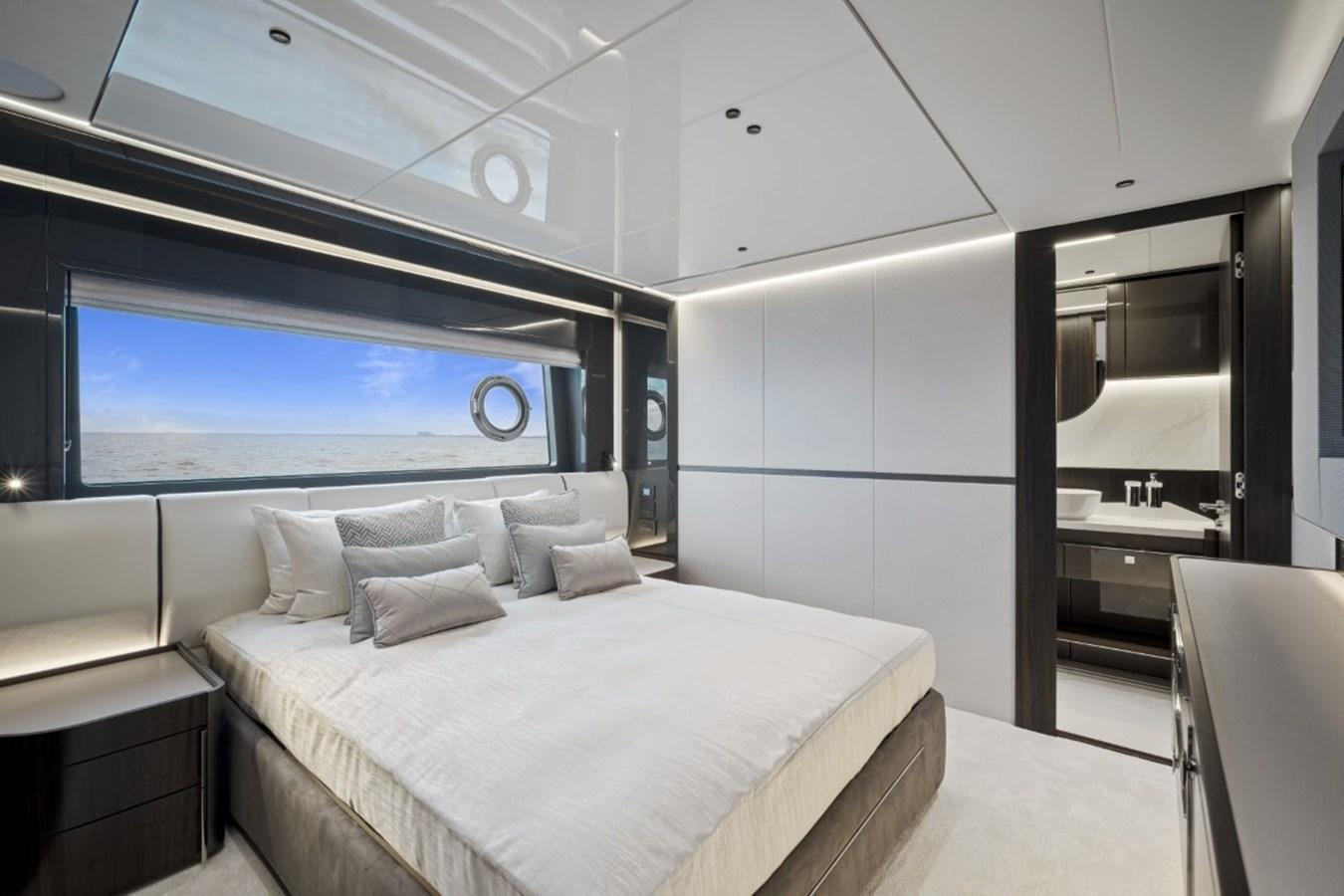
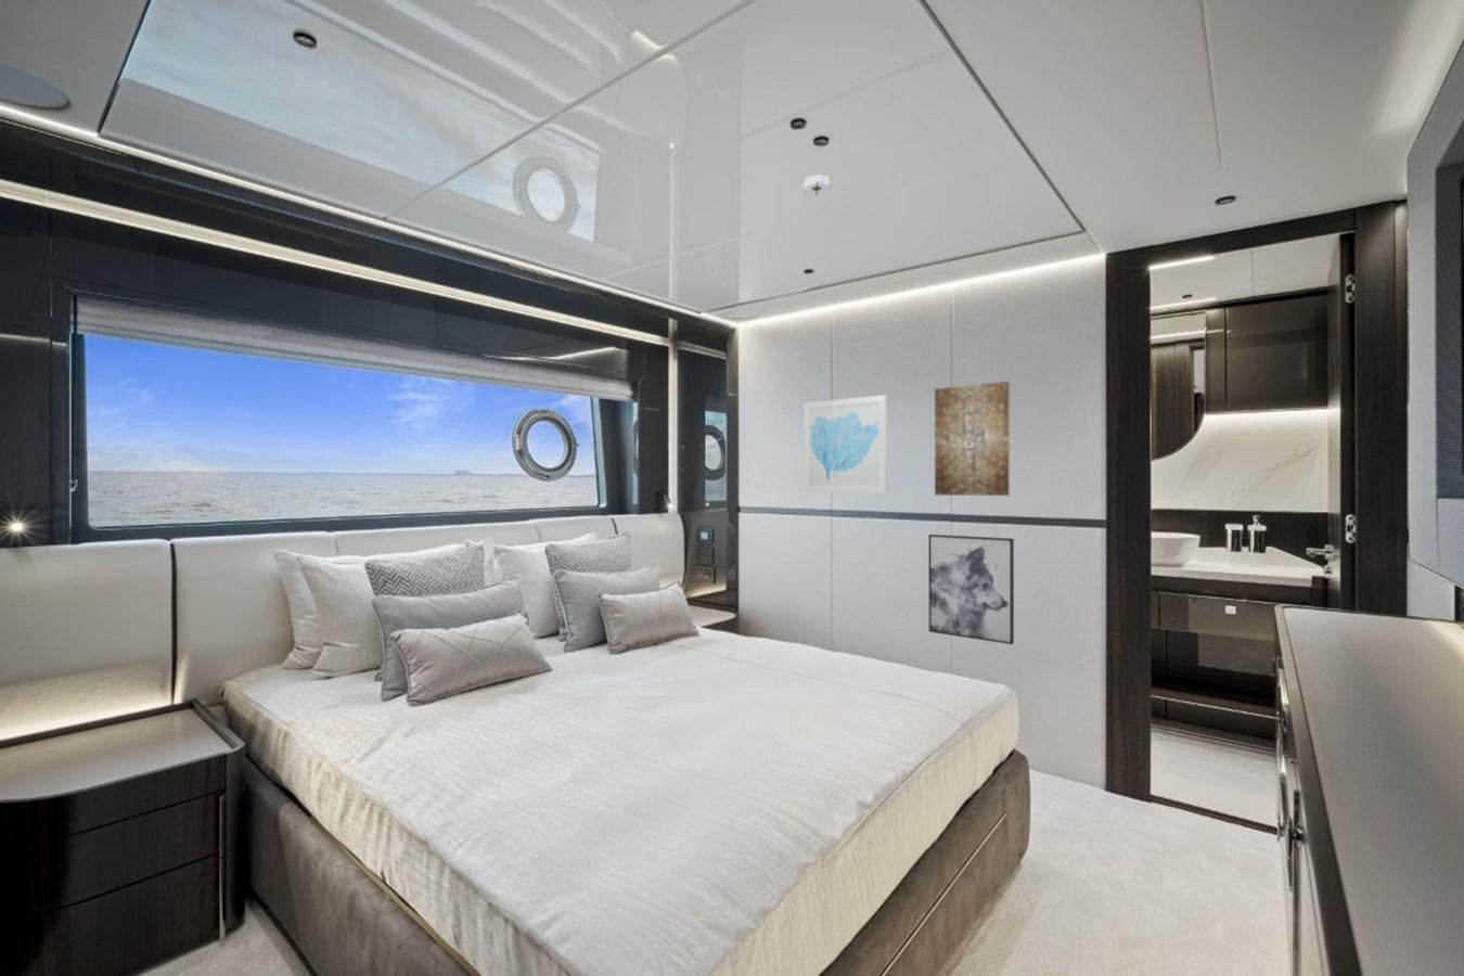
+ smoke detector (816, 185)
+ wall art (971, 440)
+ wall art (969, 587)
+ wall art (843, 446)
